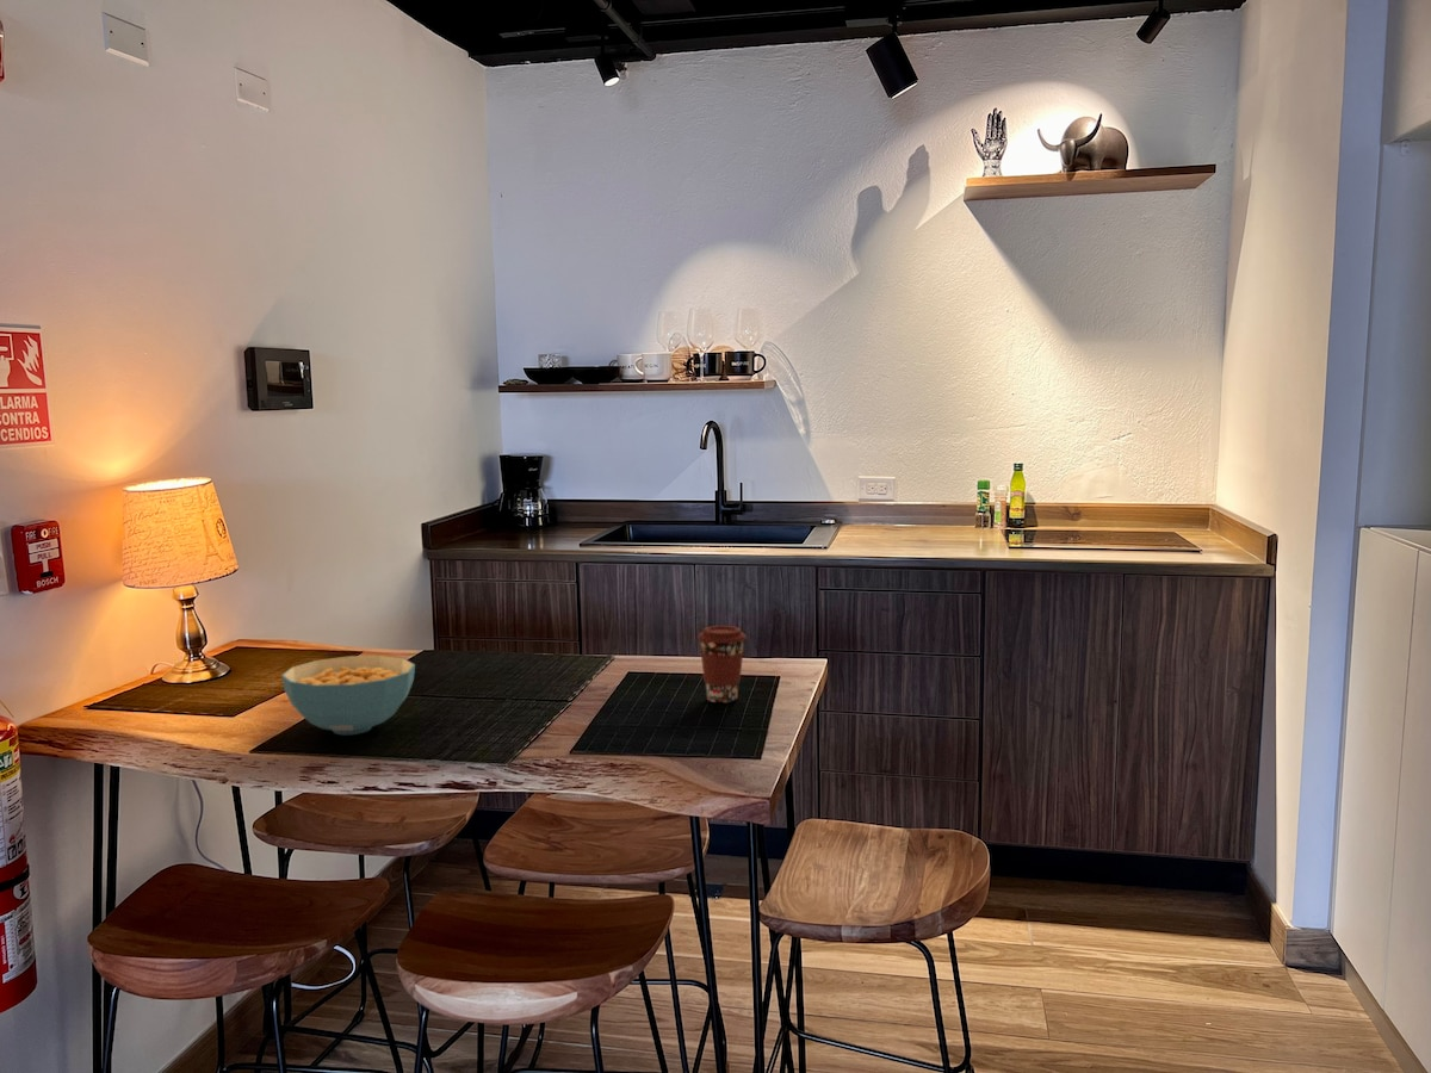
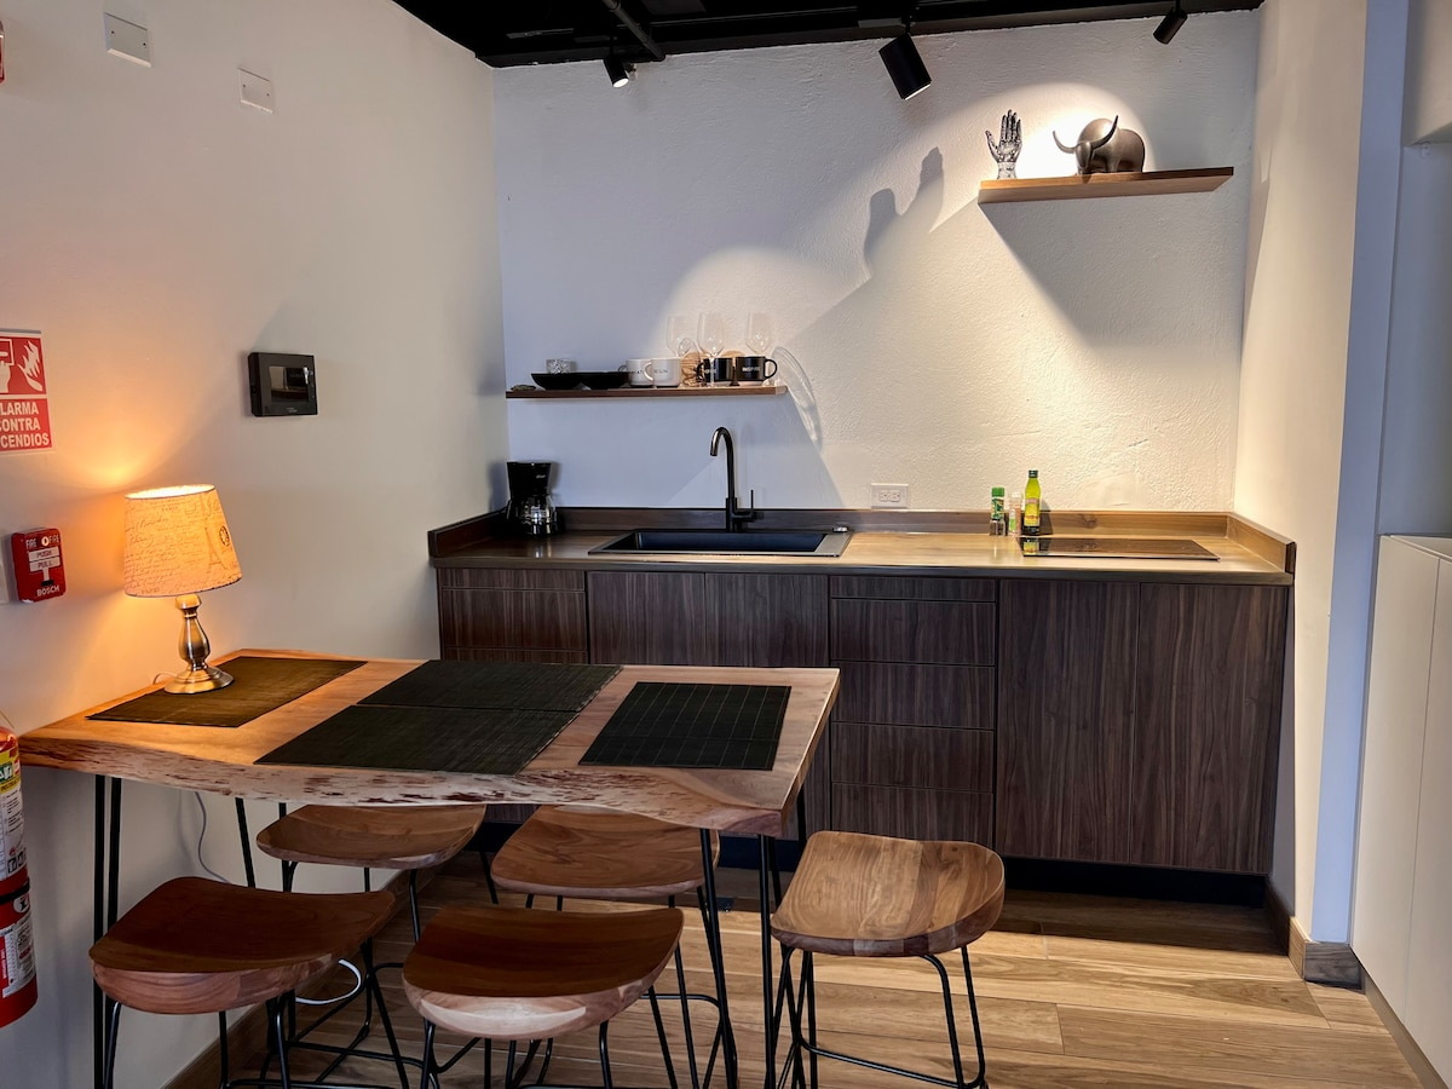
- coffee cup (721, 664)
- cereal bowl (351, 699)
